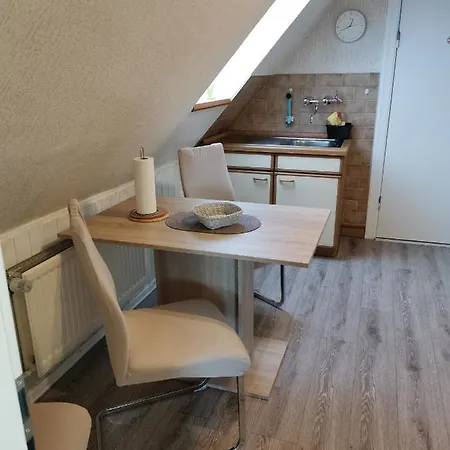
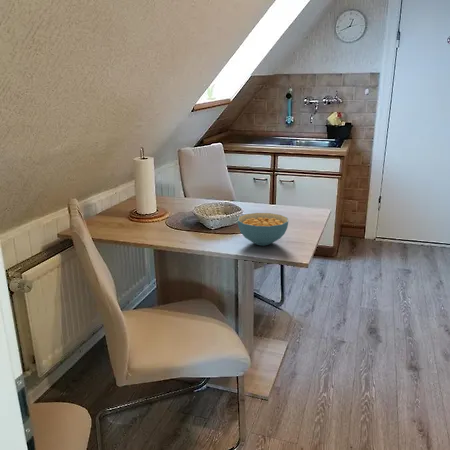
+ cereal bowl (262, 231)
